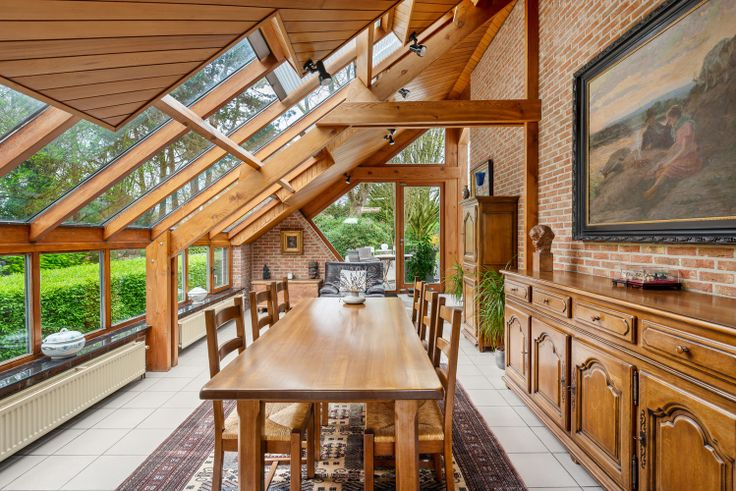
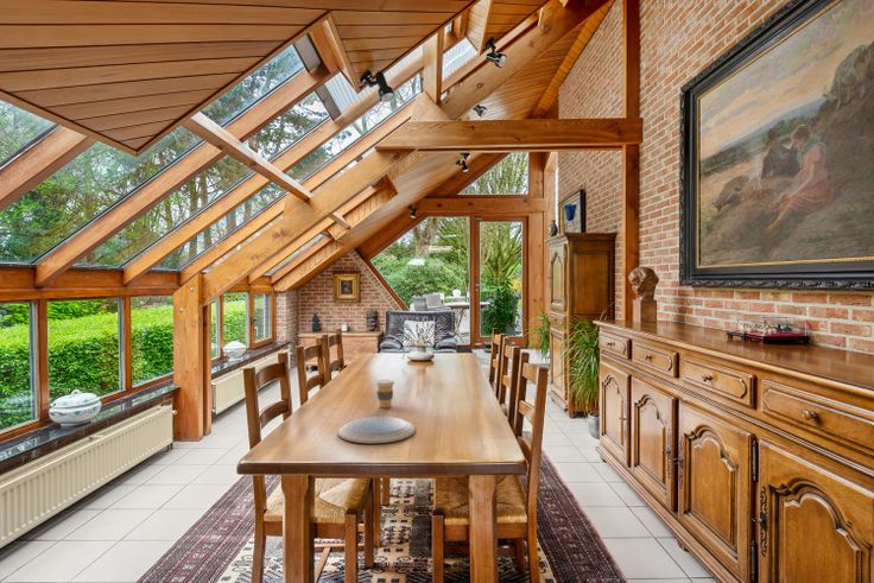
+ plate (376, 426)
+ coffee cup (385, 393)
